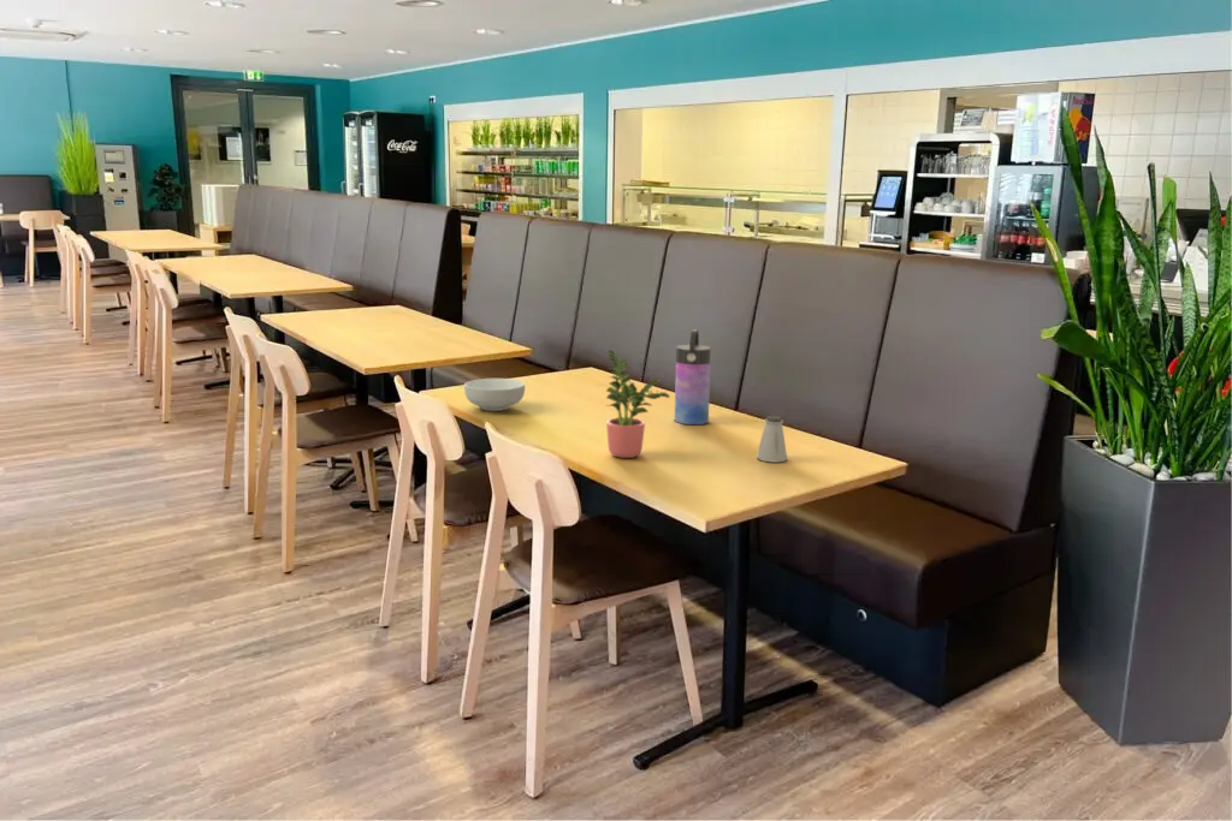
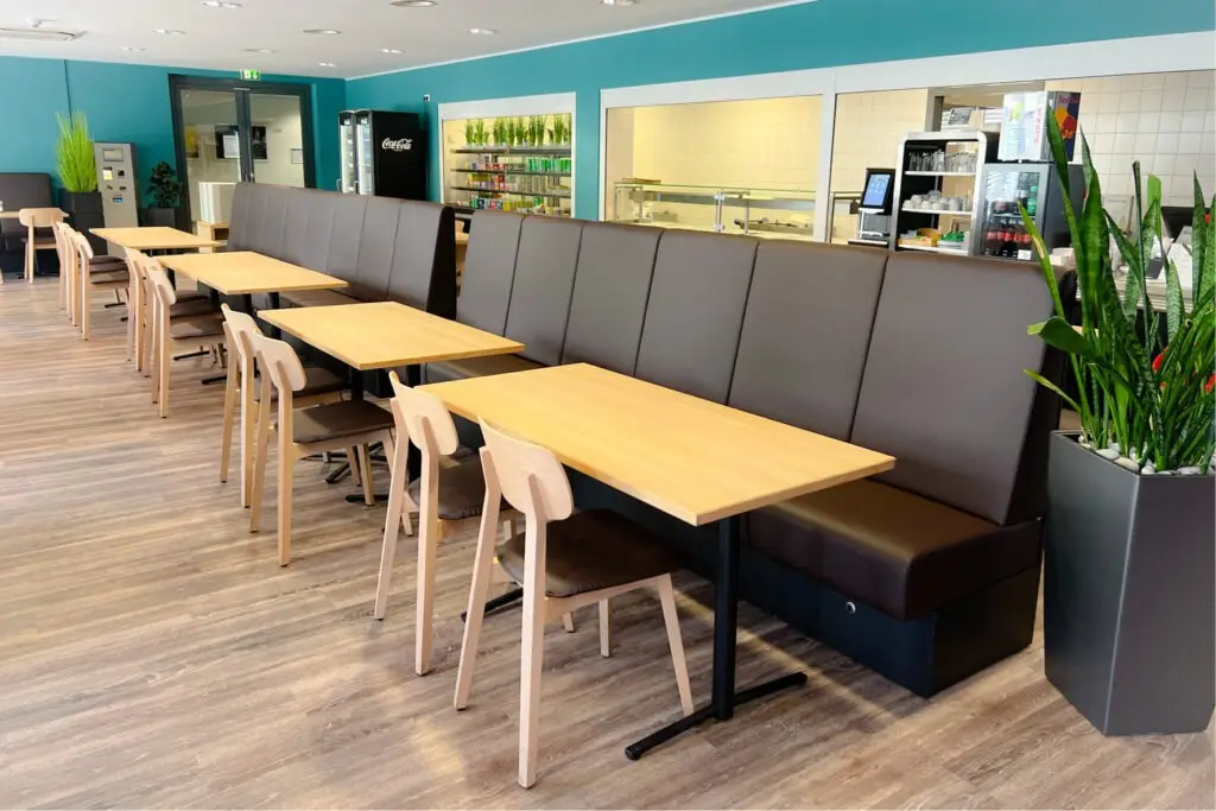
- cereal bowl (494, 395)
- water bottle (692, 375)
- potted plant (642, 404)
- saltshaker (772, 438)
